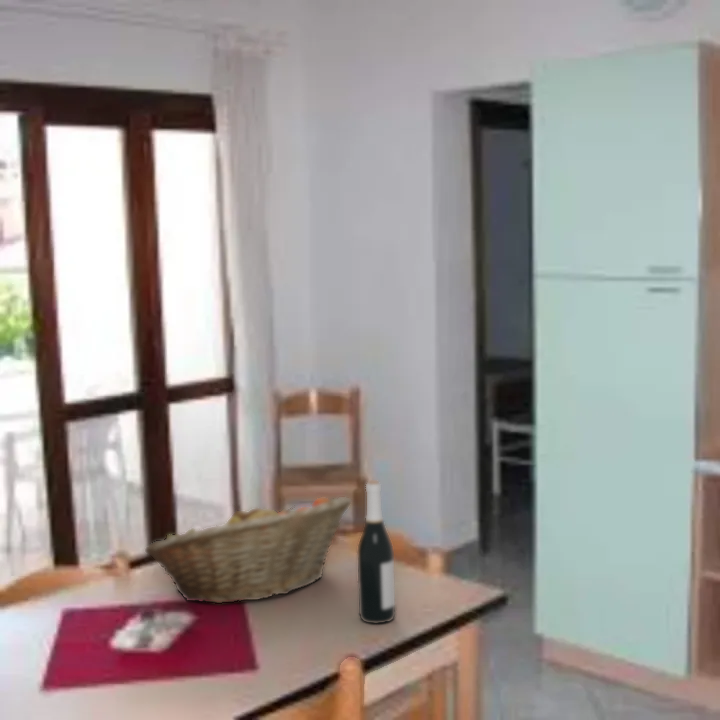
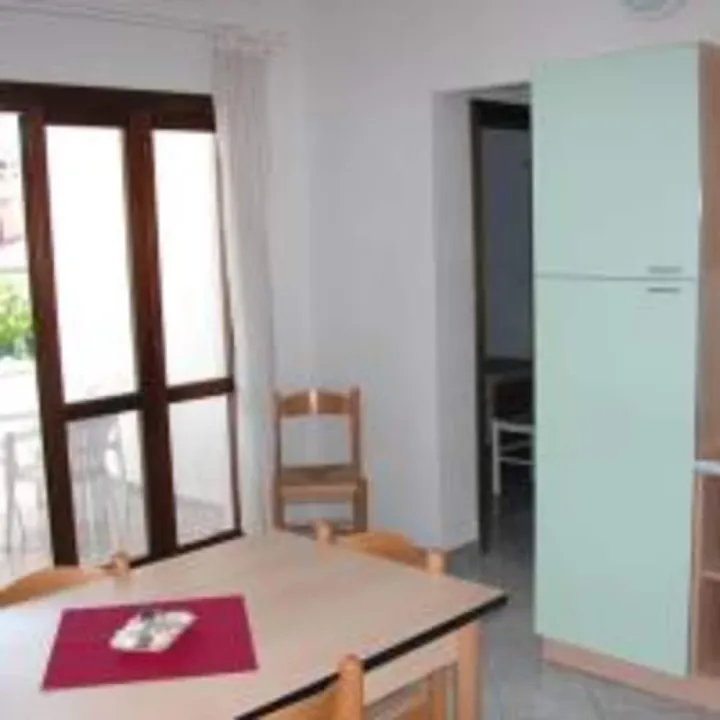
- fruit basket (252, 541)
- wine bottle (375, 550)
